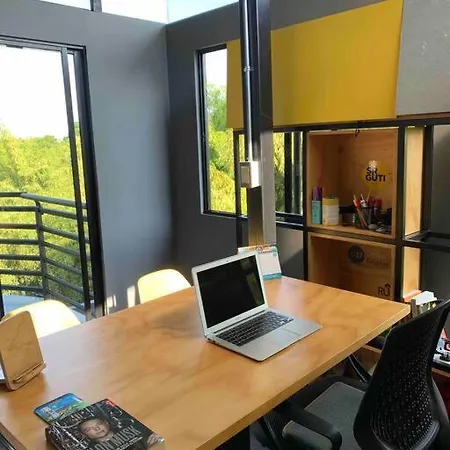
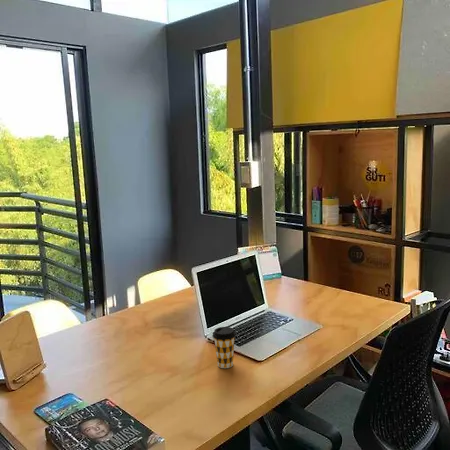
+ coffee cup (224, 347)
